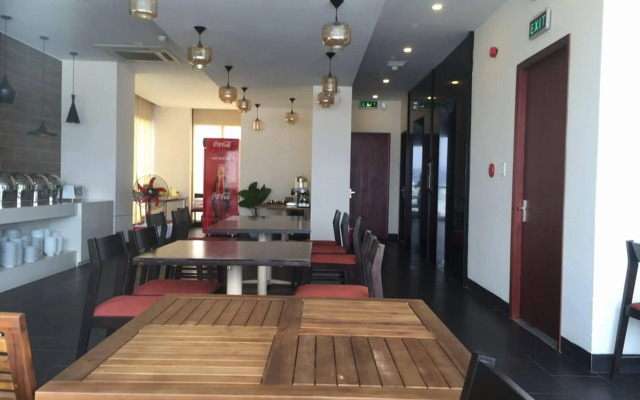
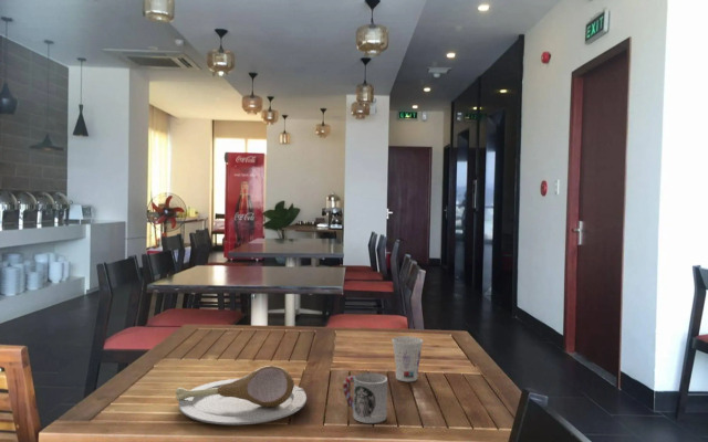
+ cup (363, 396)
+ cup (406, 358)
+ plate (241, 383)
